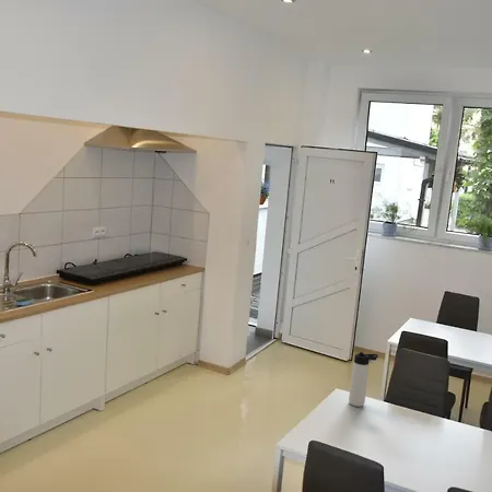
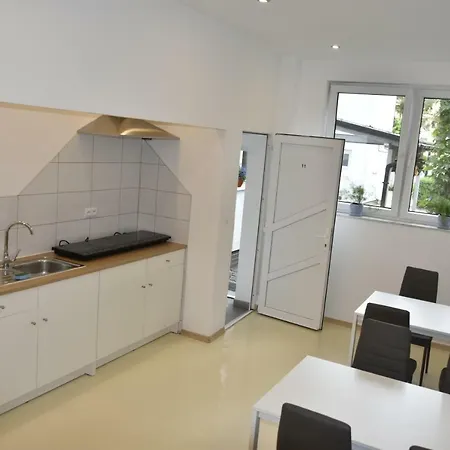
- thermos bottle (363, 378)
